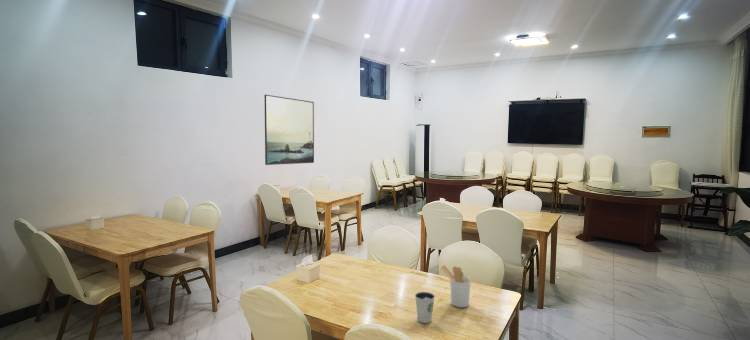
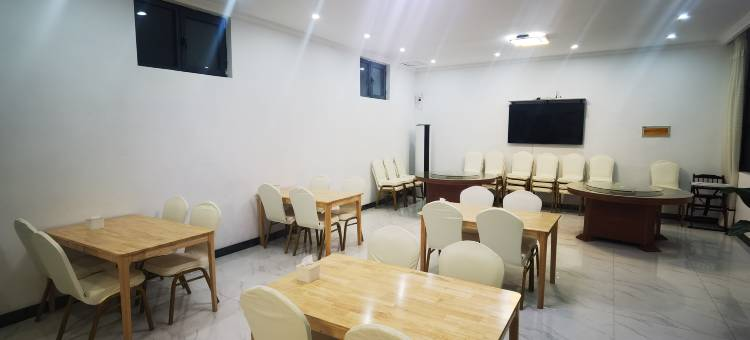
- utensil holder (454, 284)
- dixie cup (424, 307)
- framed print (291, 131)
